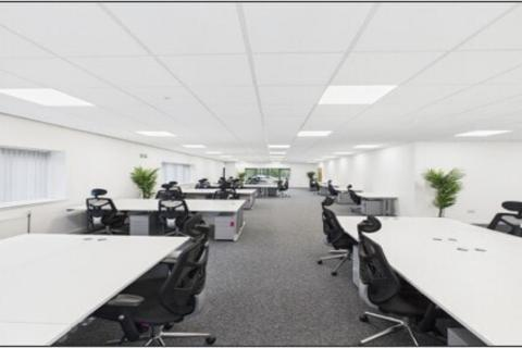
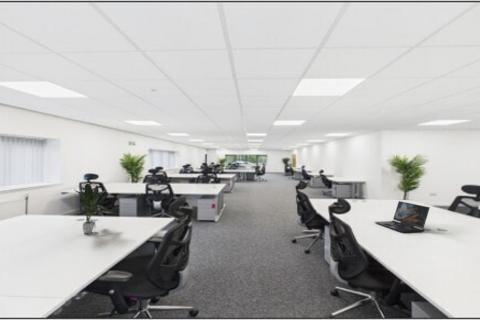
+ potted plant (91, 208)
+ laptop (400, 215)
